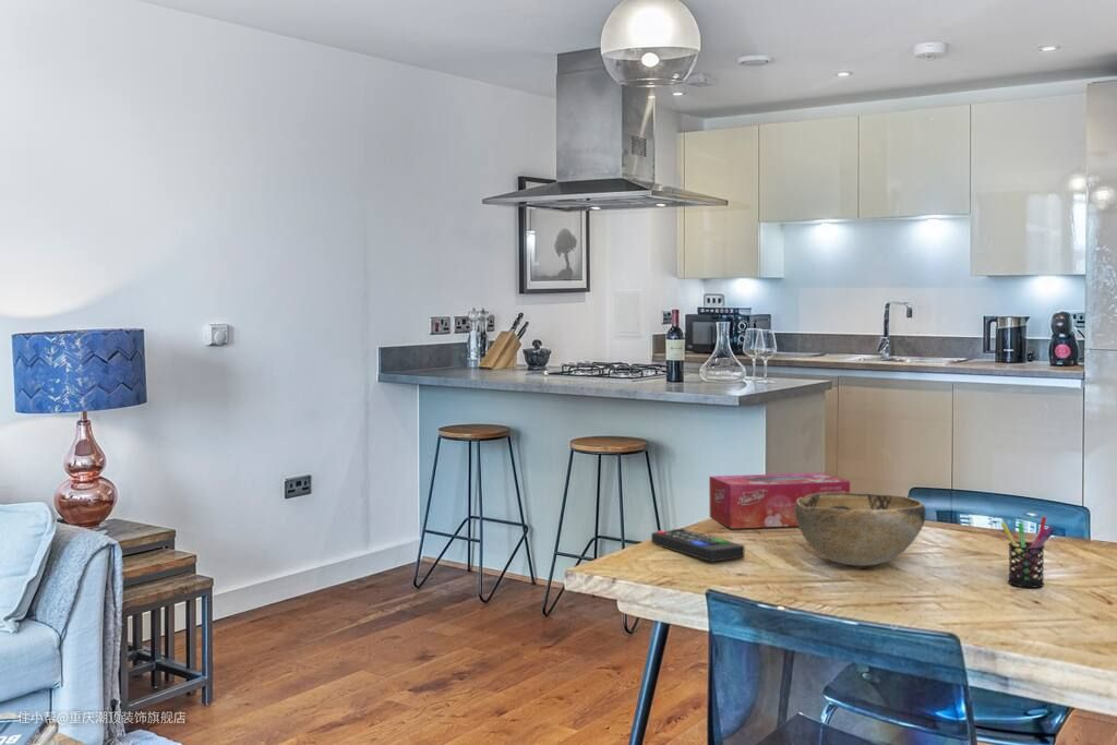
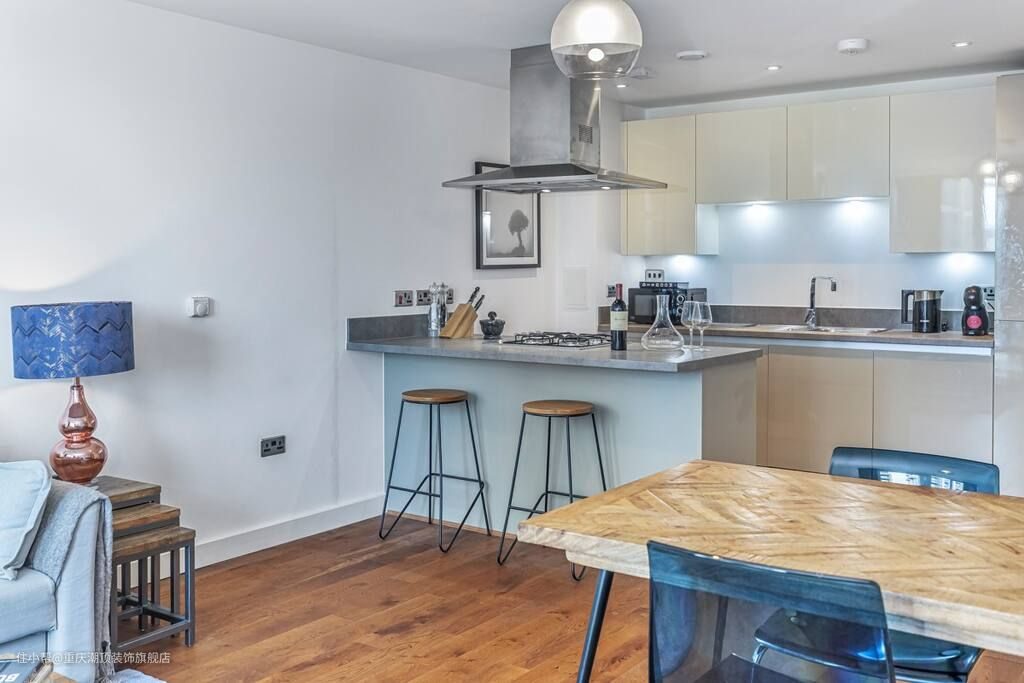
- remote control (696, 543)
- pen holder (1026, 549)
- decorative bowl (858, 531)
- tissue box (778, 498)
